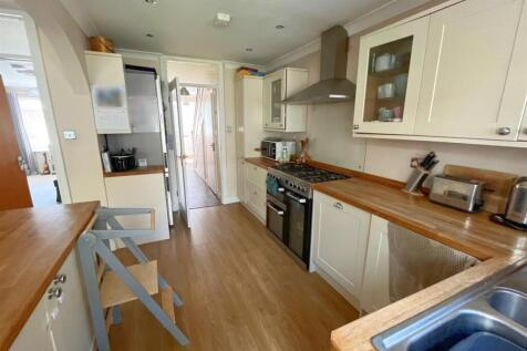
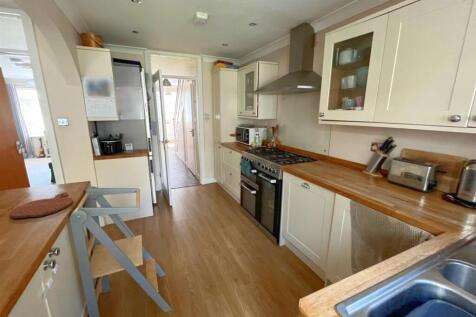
+ cutting board (49, 203)
